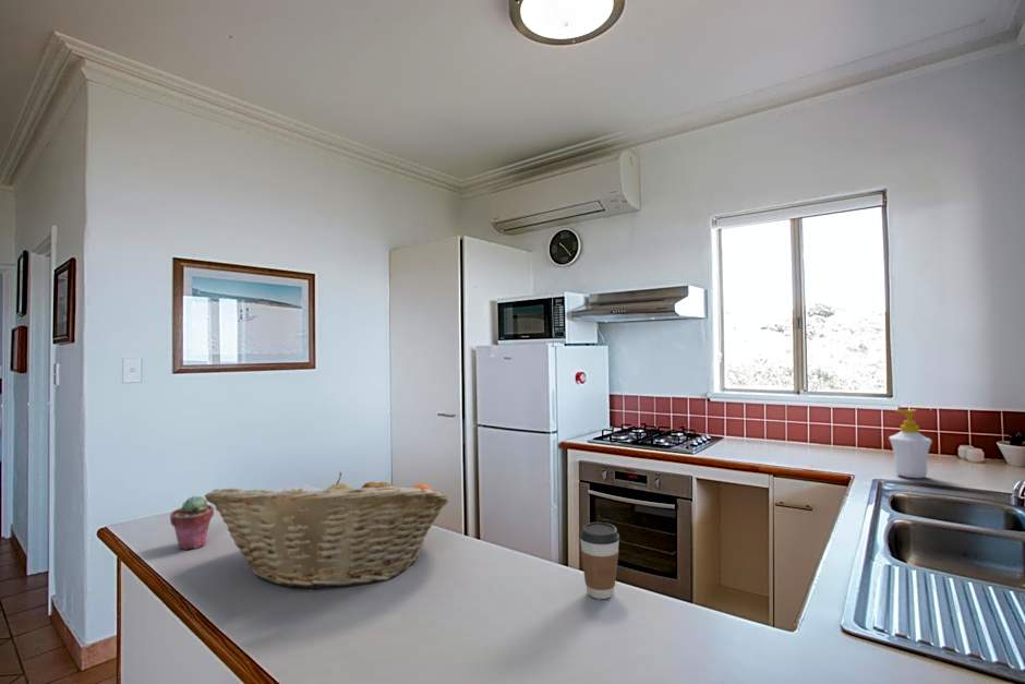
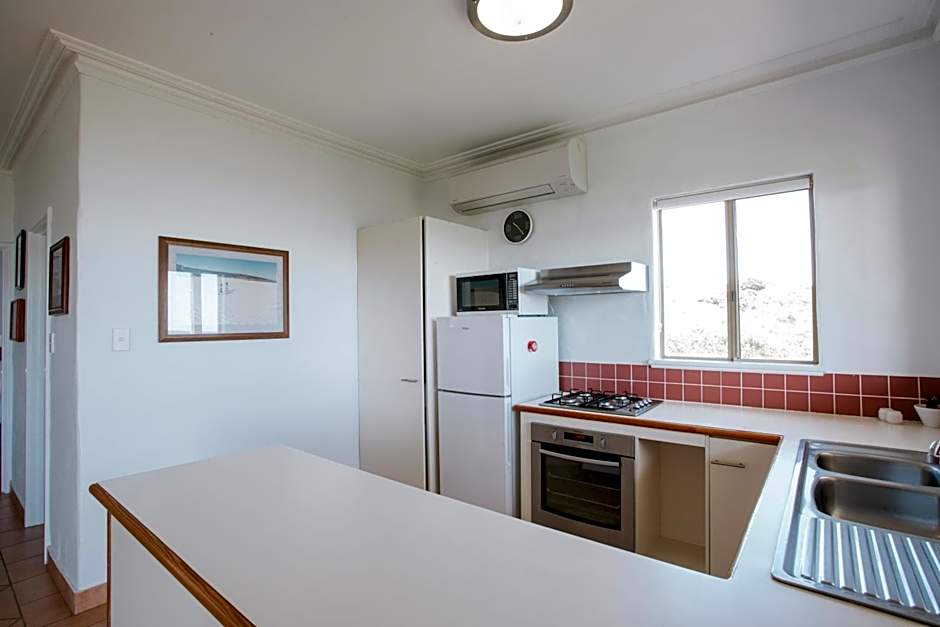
- coffee cup (599, 560)
- fruit basket (333, 515)
- potted succulent (192, 520)
- soap bottle (909, 442)
